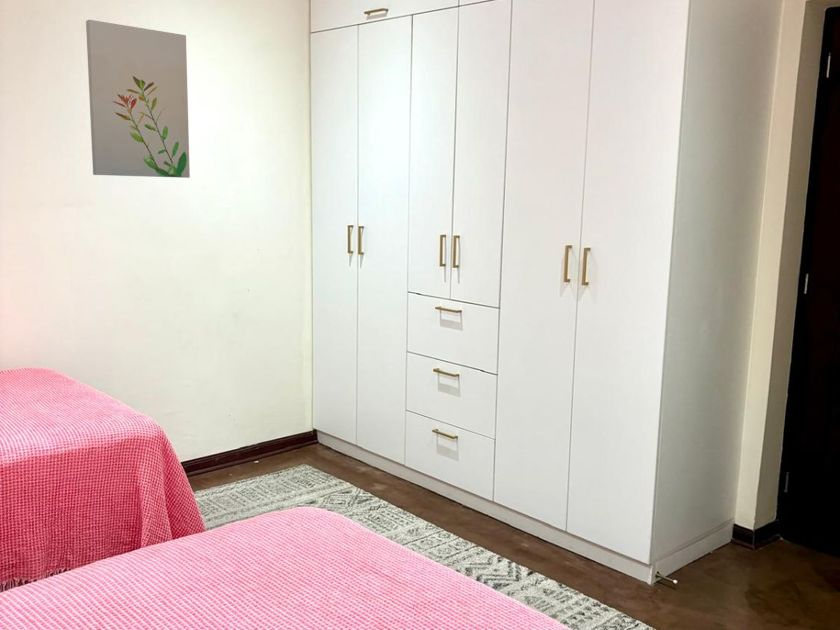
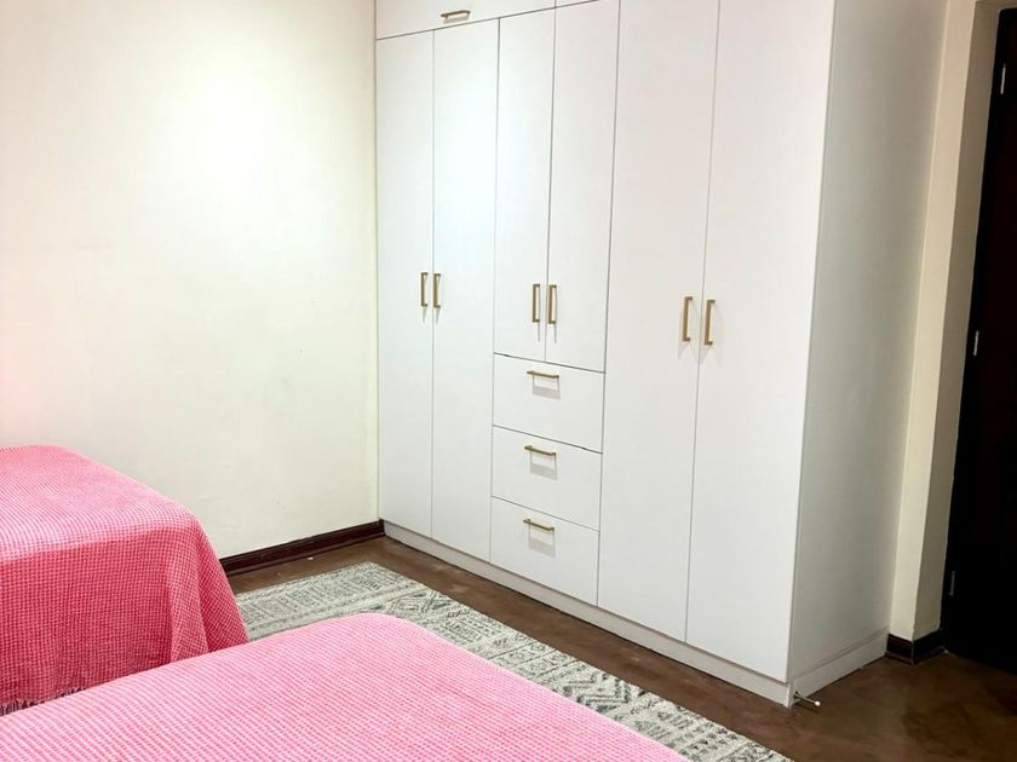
- wall art (140, 103)
